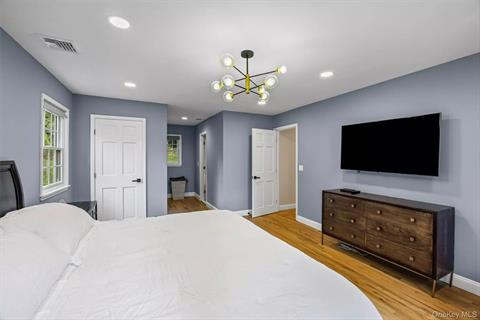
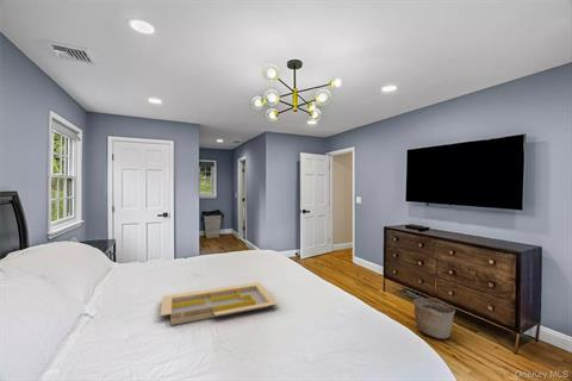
+ serving tray (218, 301)
+ basket (433, 316)
